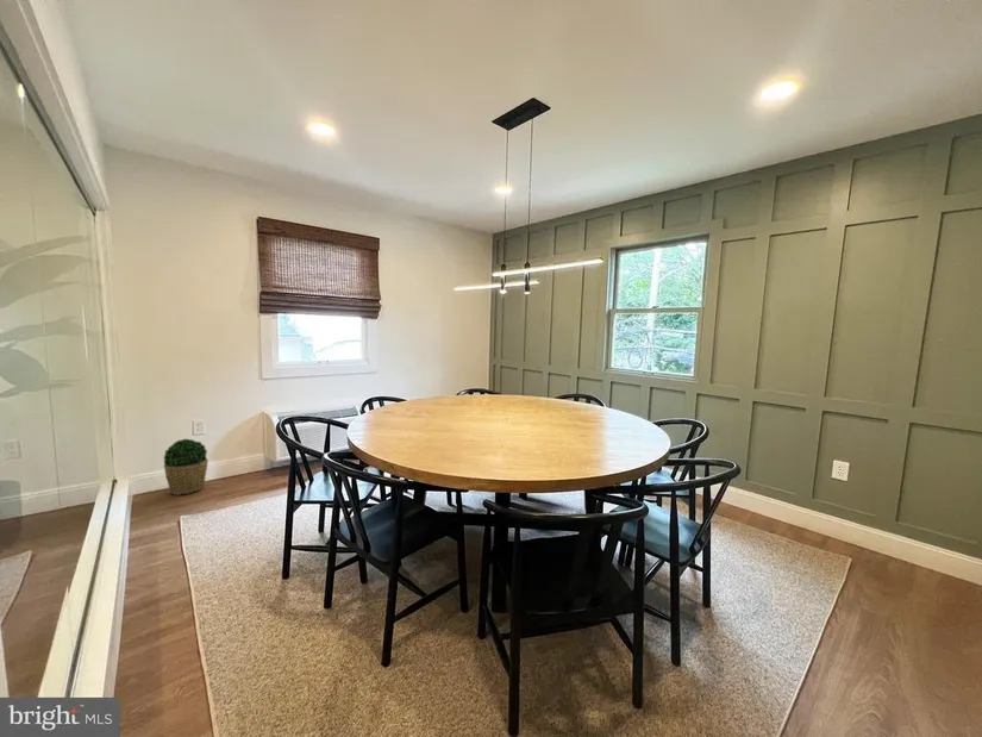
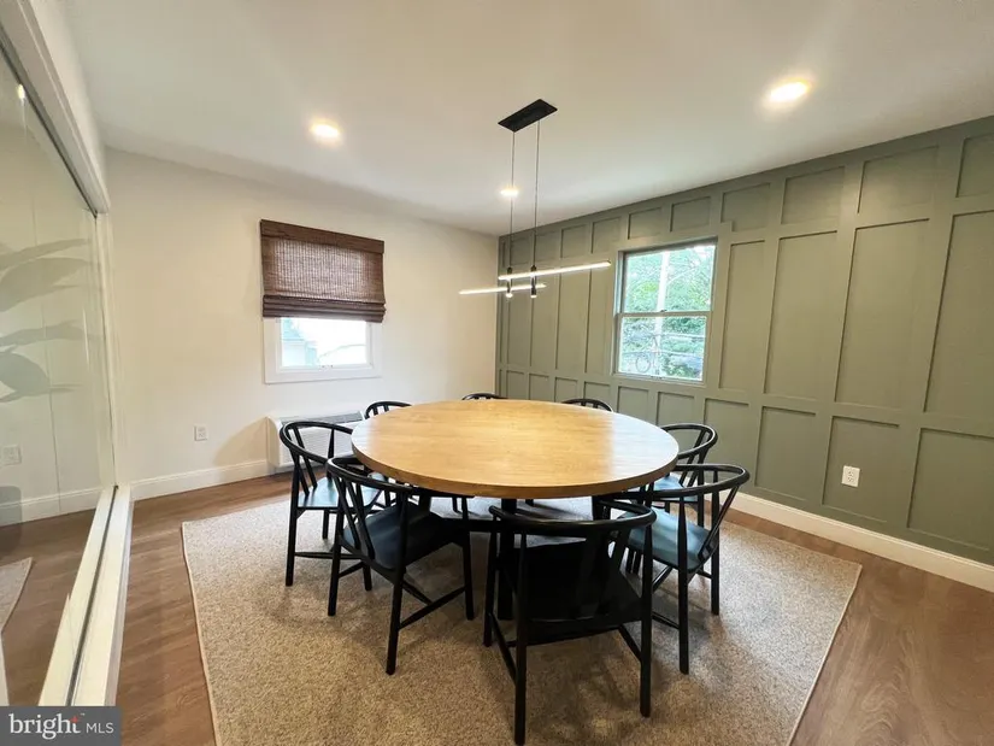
- potted plant (186, 464)
